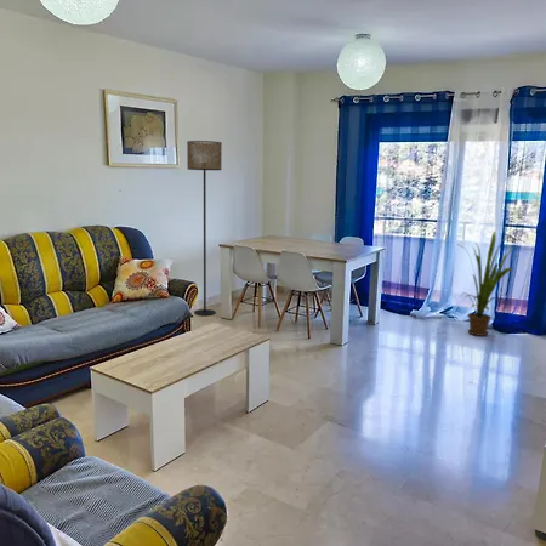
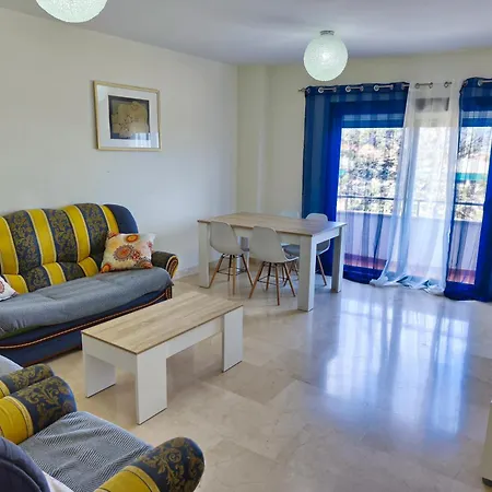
- floor lamp (204, 229)
- house plant (480, 283)
